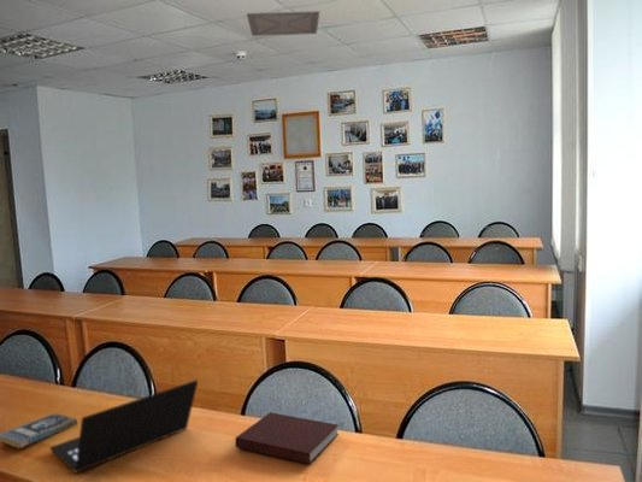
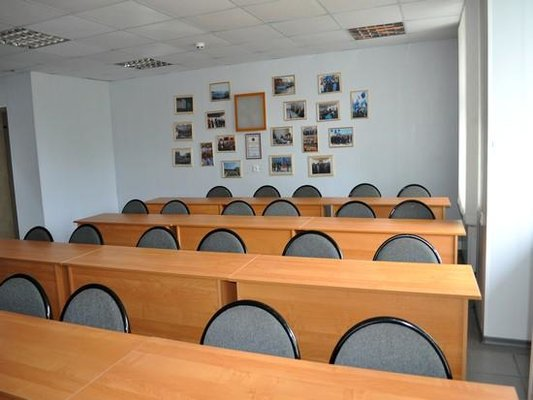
- laptop (124, 415)
- ceiling vent (283, 24)
- book (39, 429)
- notebook (288, 435)
